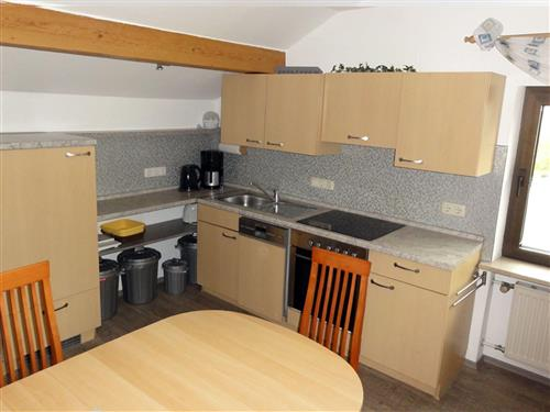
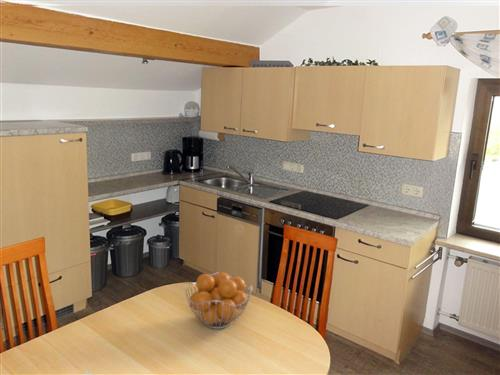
+ fruit basket (218, 299)
